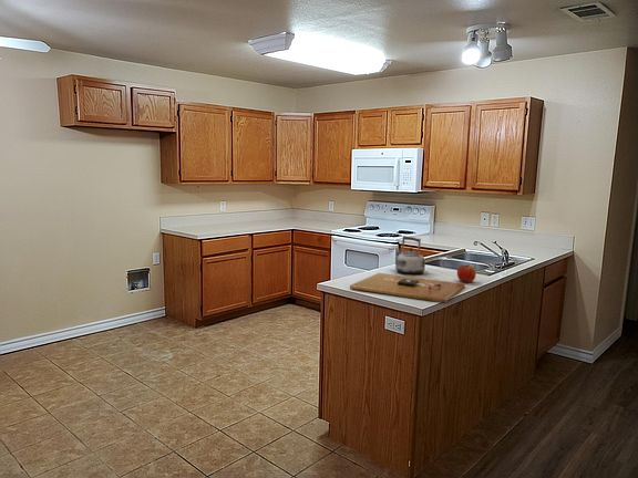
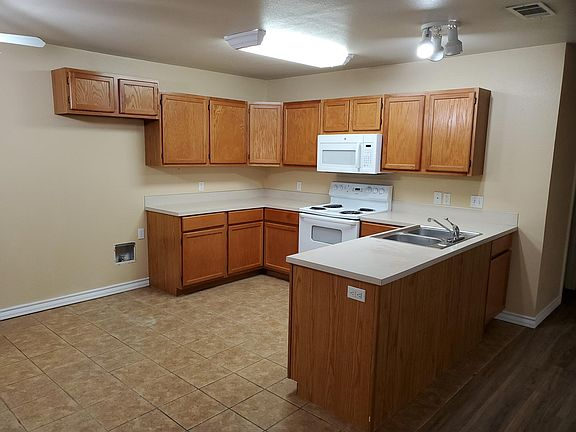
- apple (466, 272)
- kettle (408, 253)
- cutting board (408, 283)
